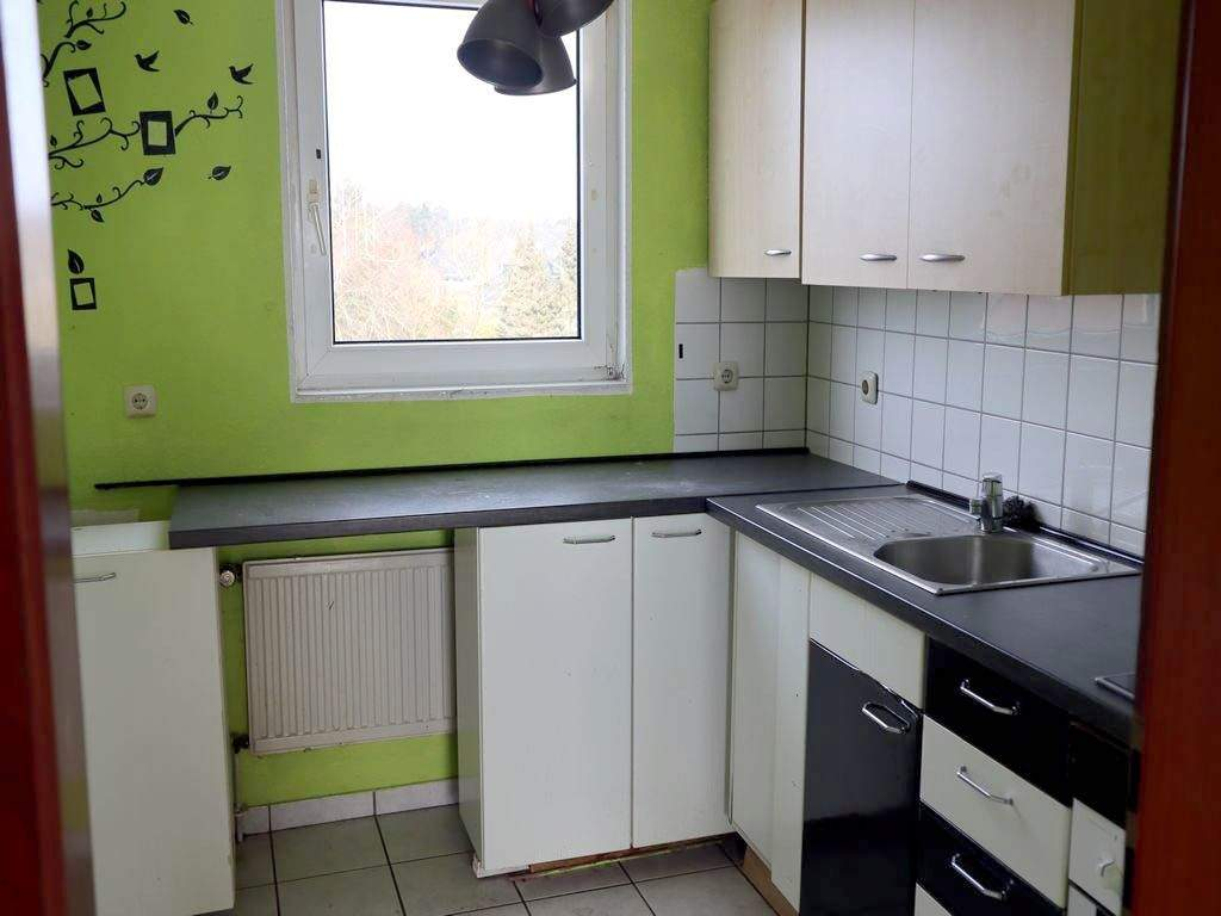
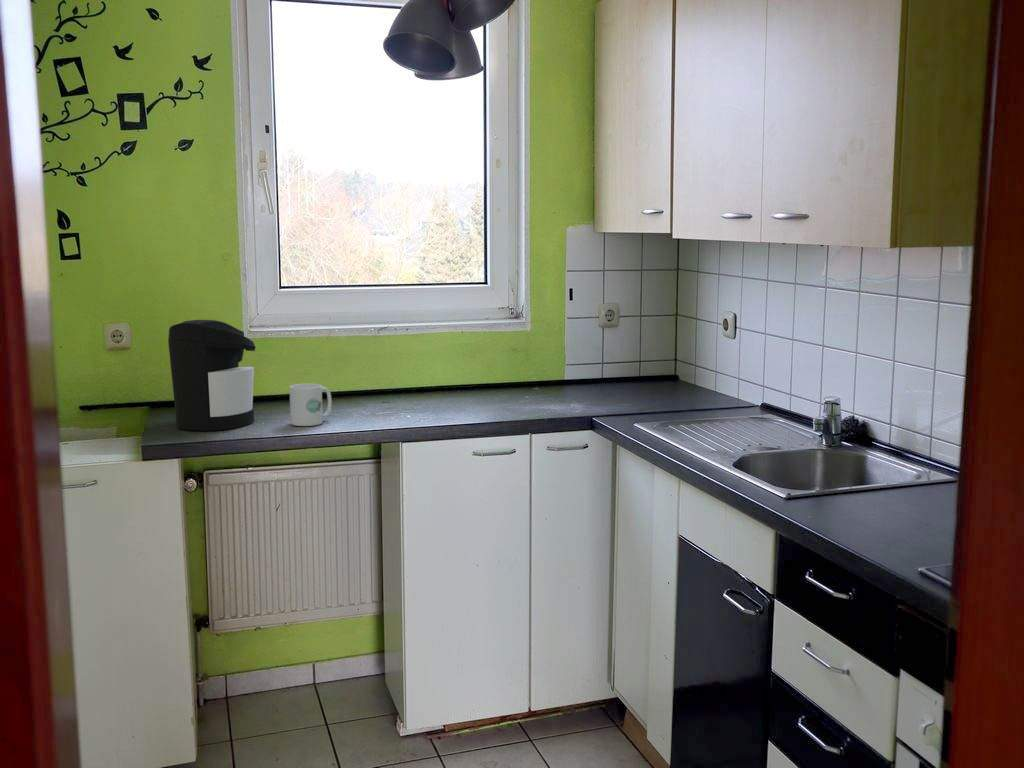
+ mug (311, 403)
+ coffee maker (216, 370)
